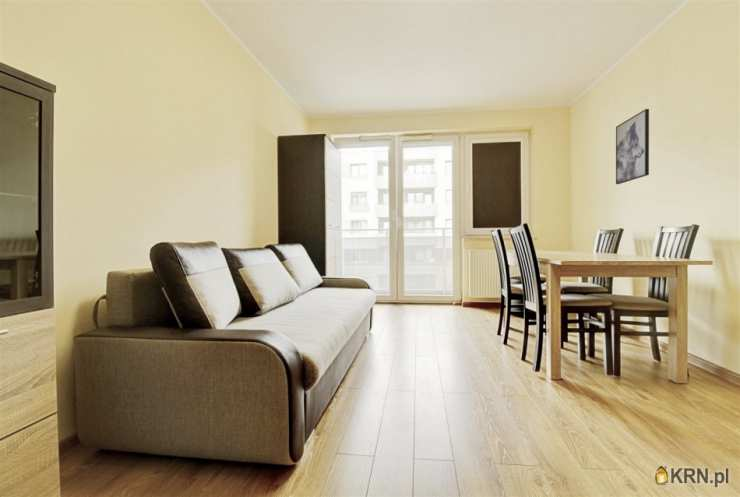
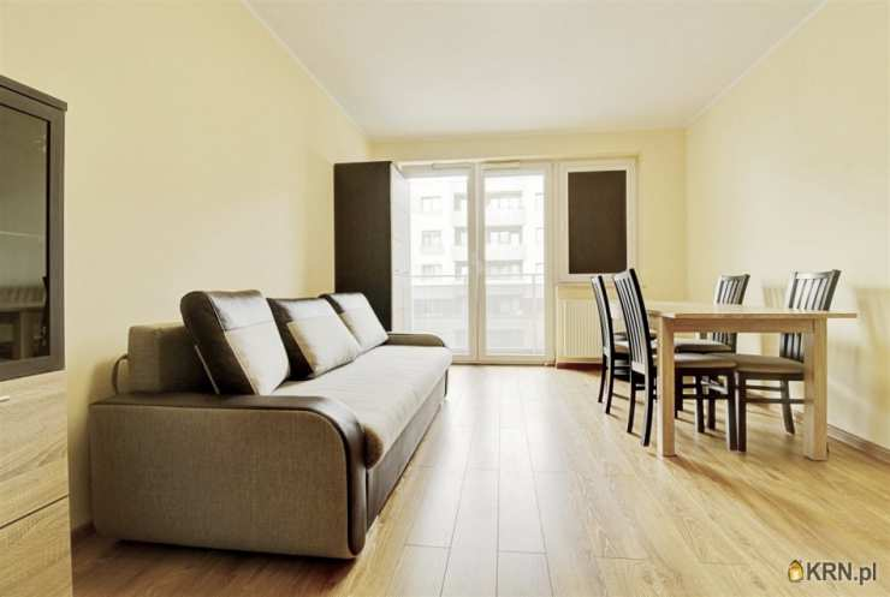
- wall art (631, 149)
